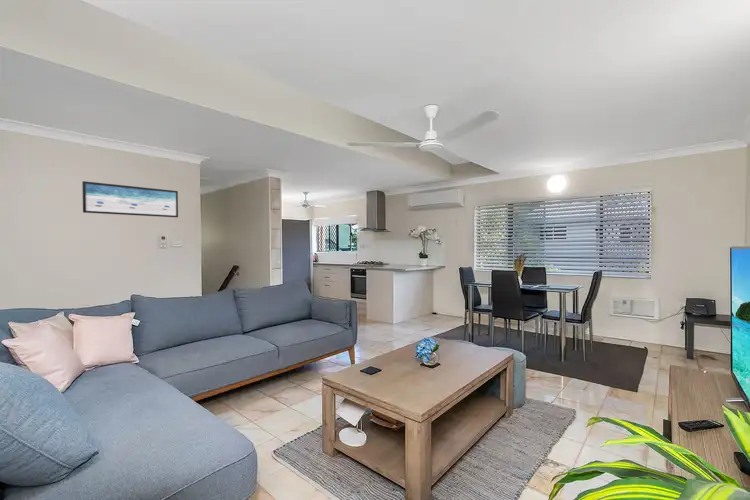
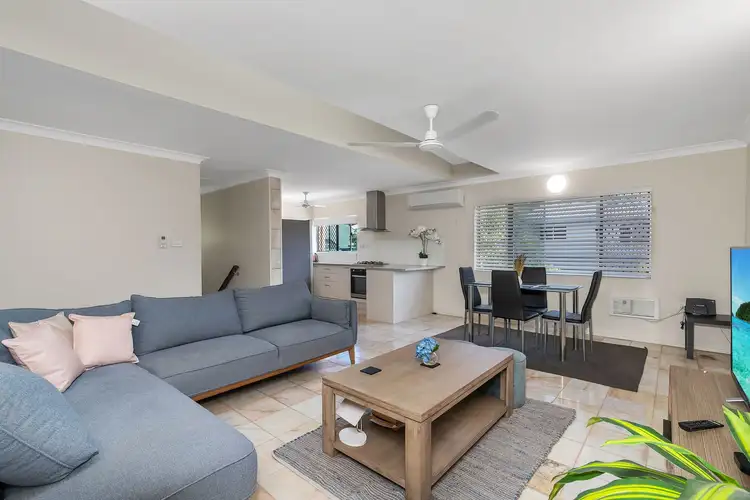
- wall art (134, 200)
